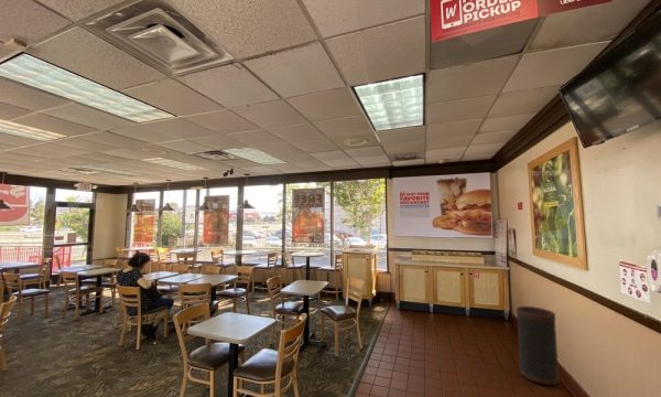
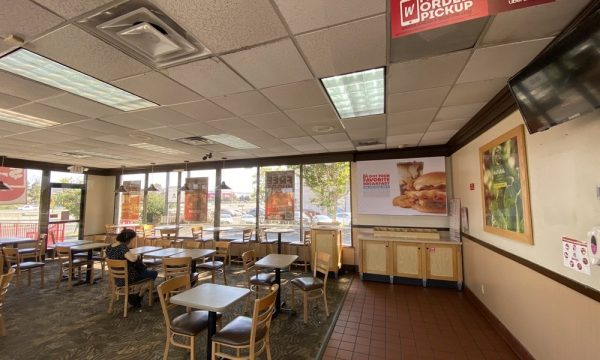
- trash can (537, 343)
